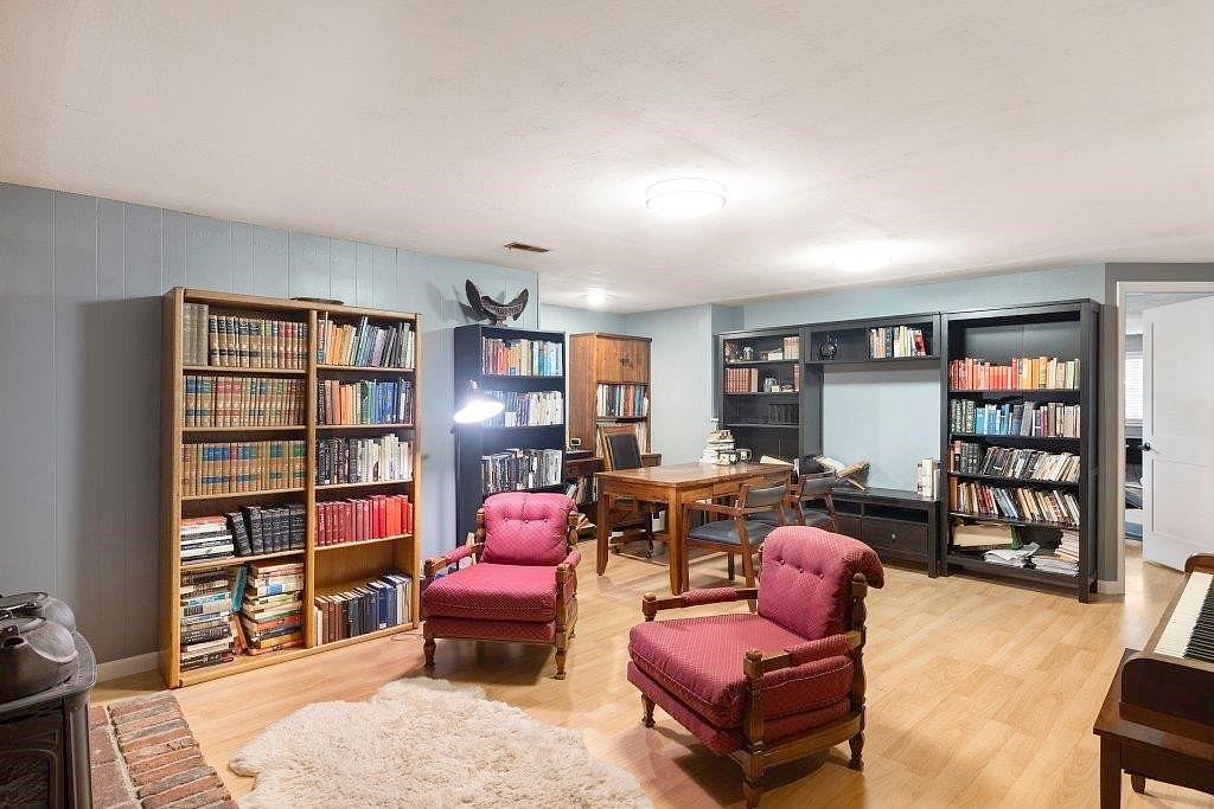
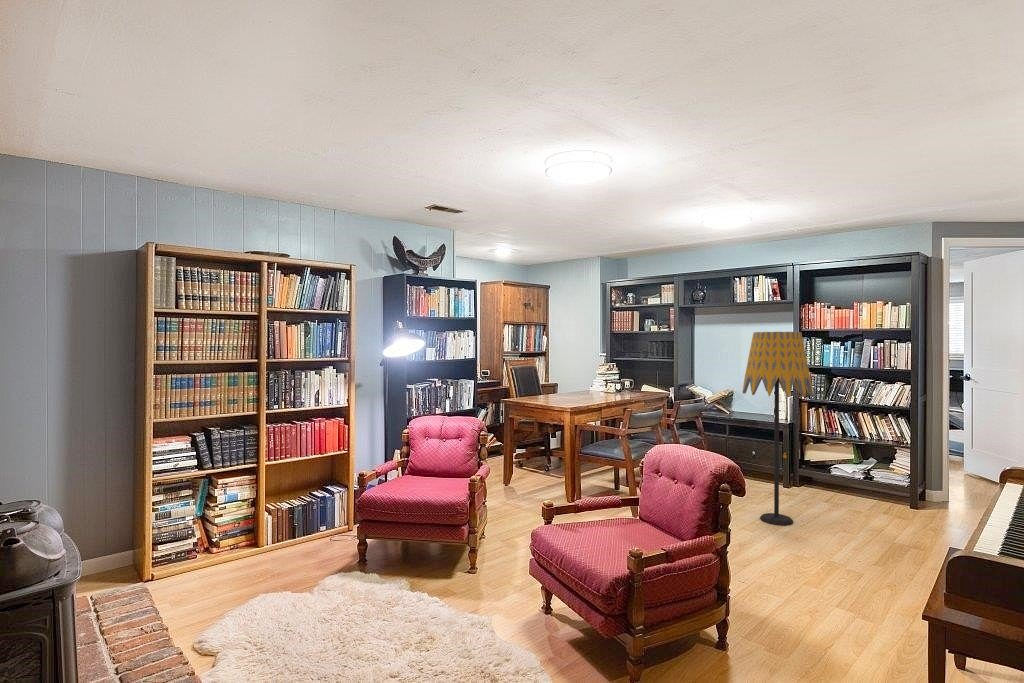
+ floor lamp (776, 426)
